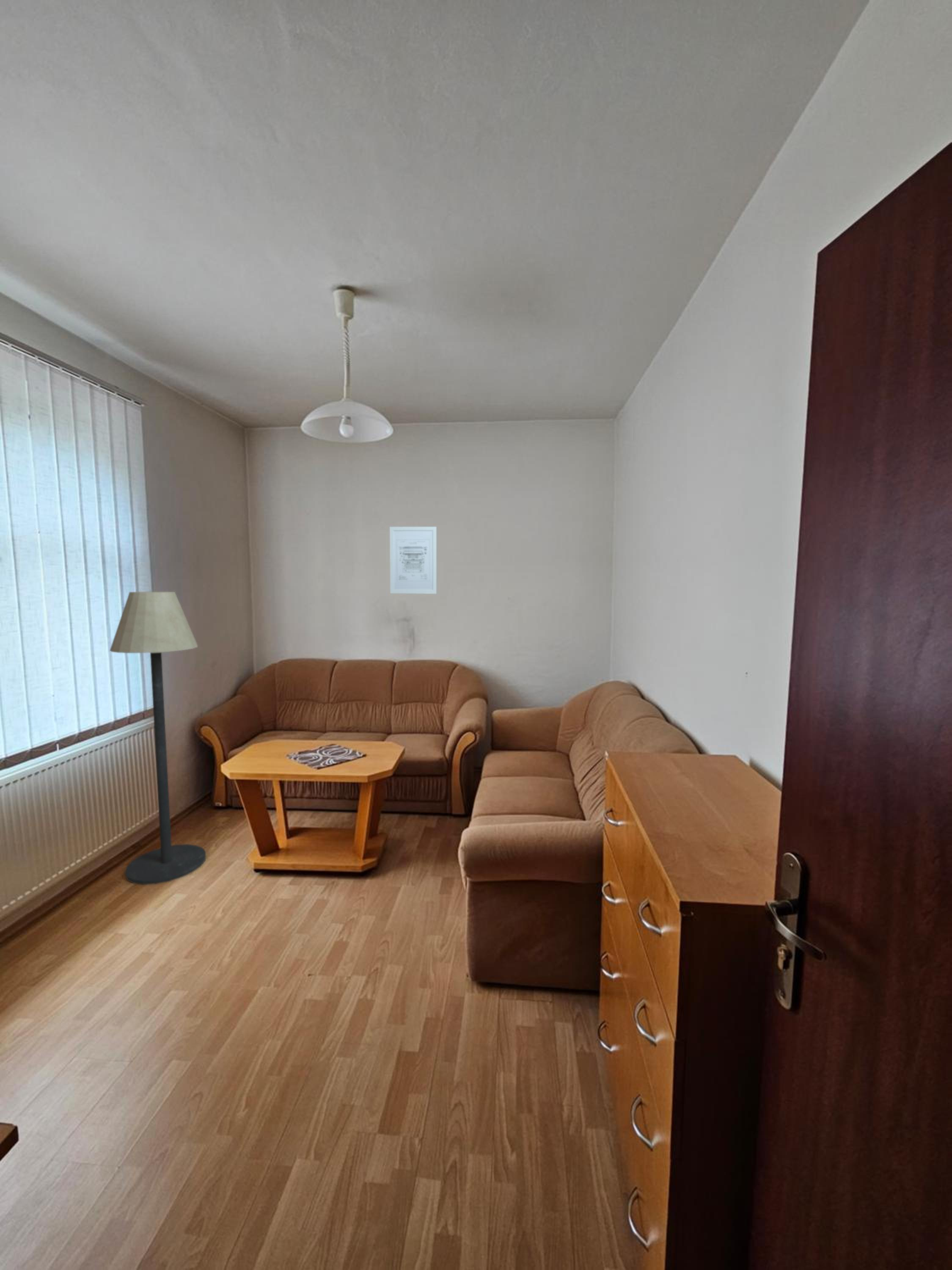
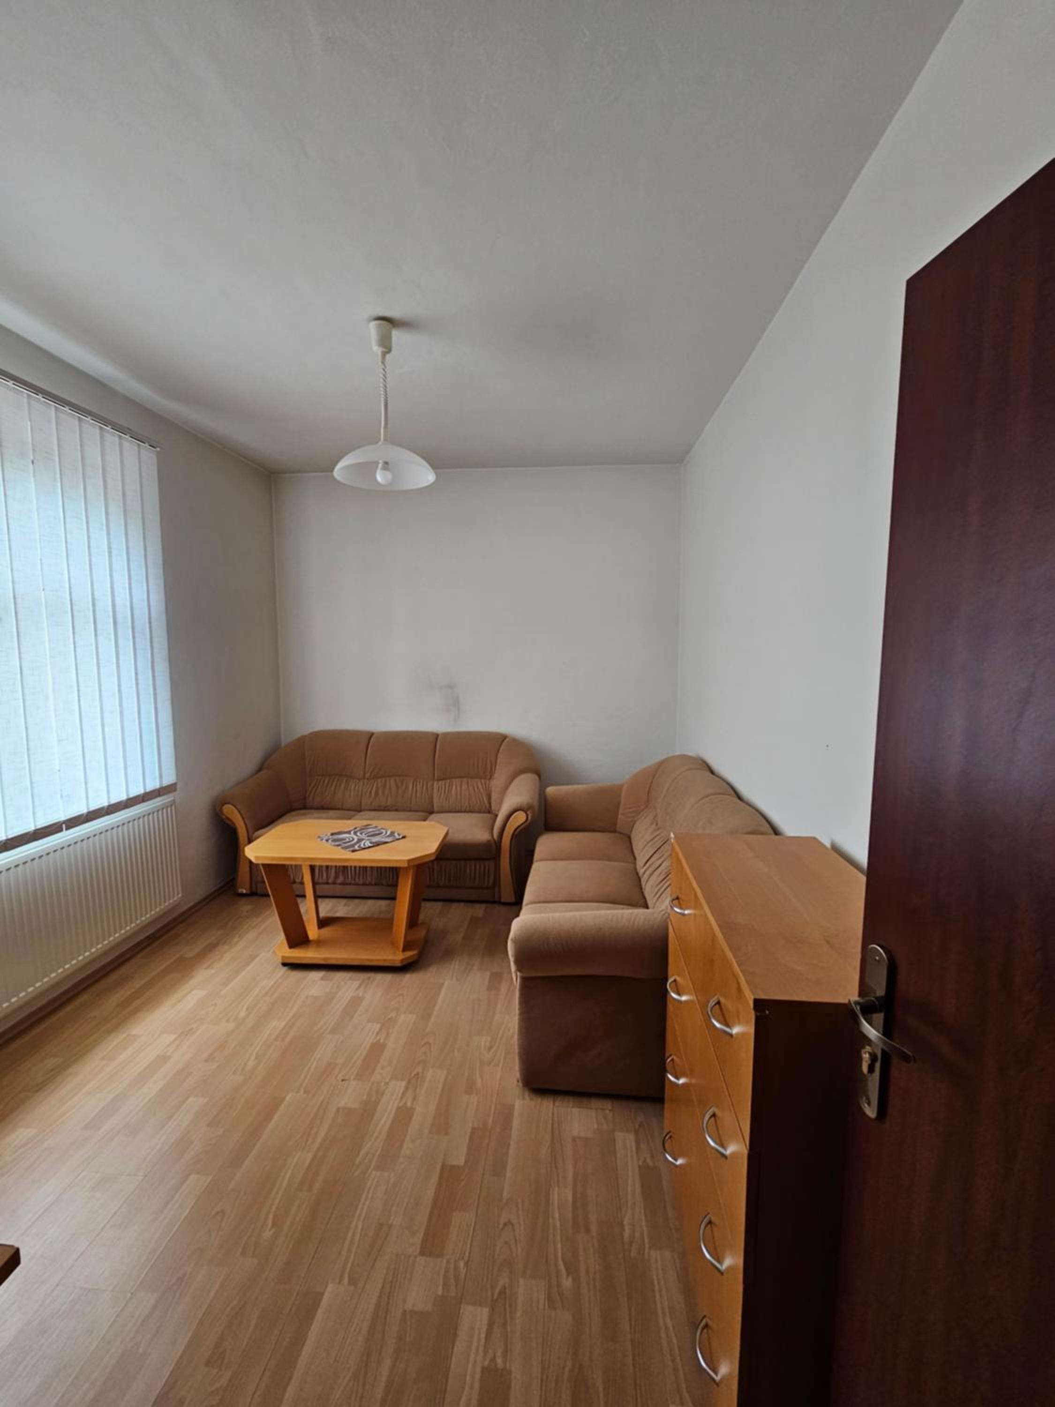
- wall art (413, 560)
- floor lamp (160, 732)
